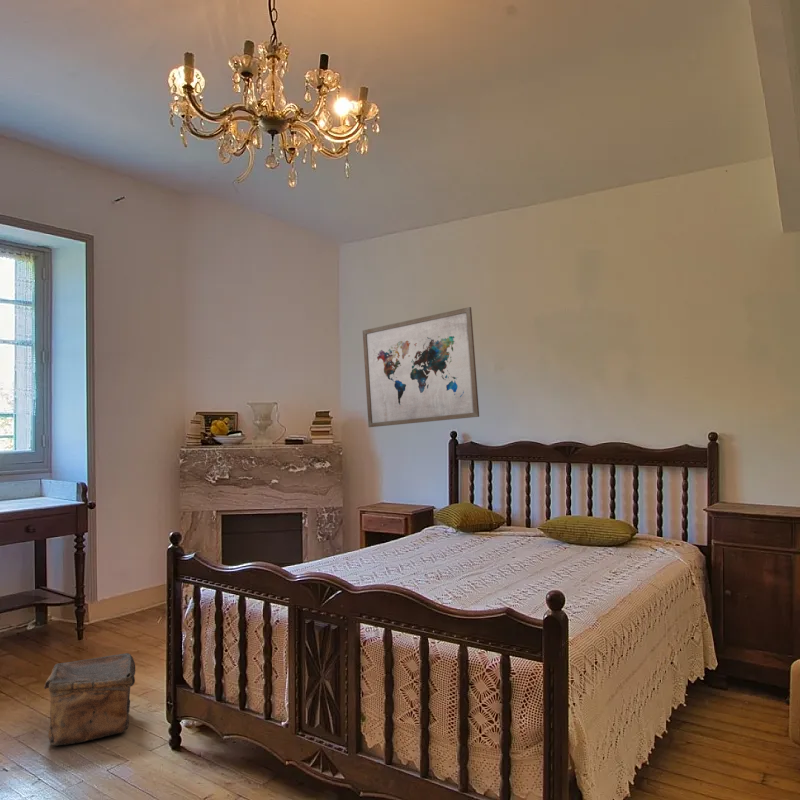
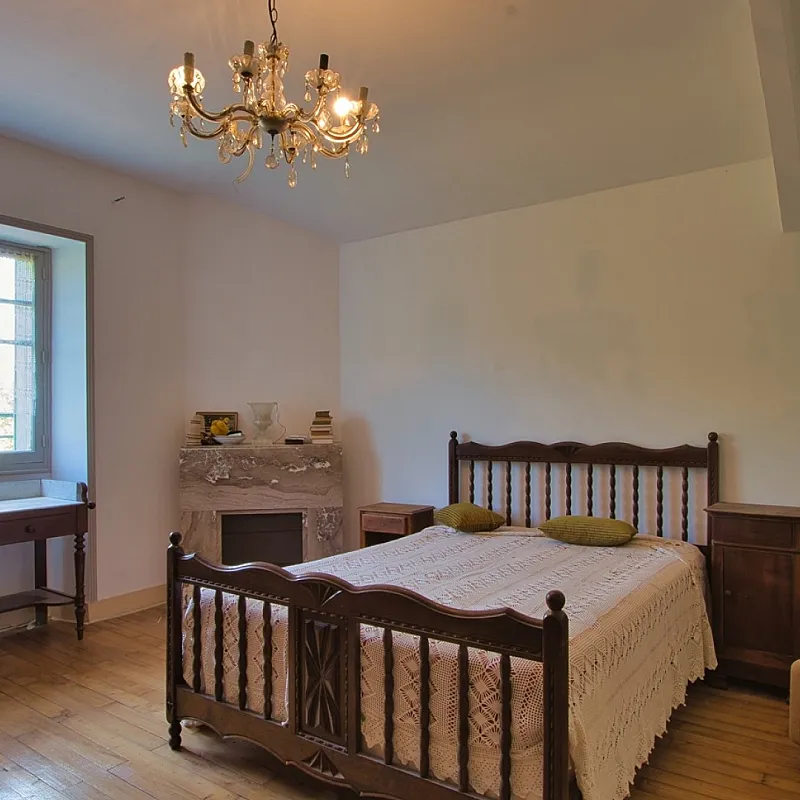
- wall art (416, 370)
- pouch (91, 697)
